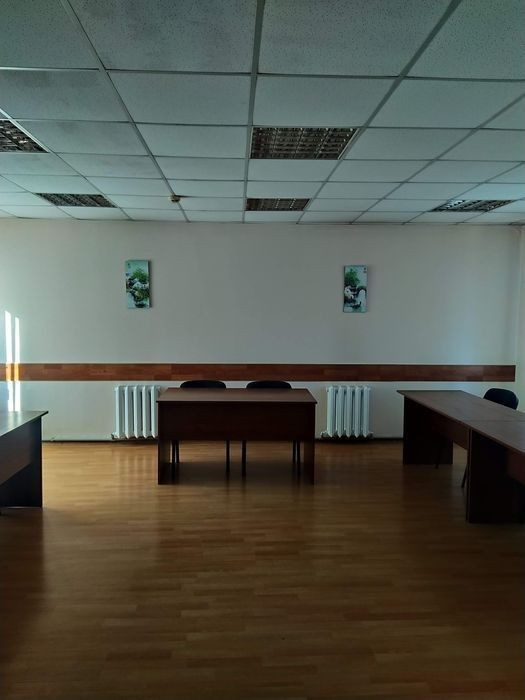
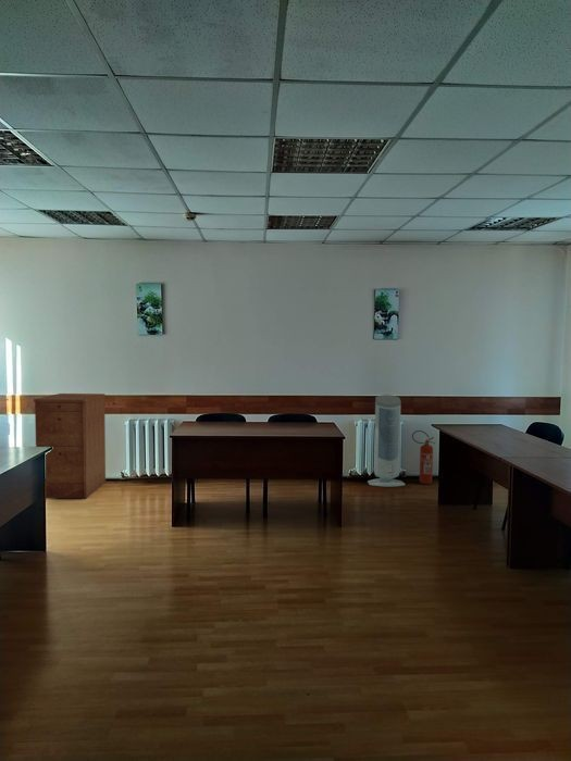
+ filing cabinet (72, 444)
+ air purifier (386, 439)
+ fire extinguisher (423, 457)
